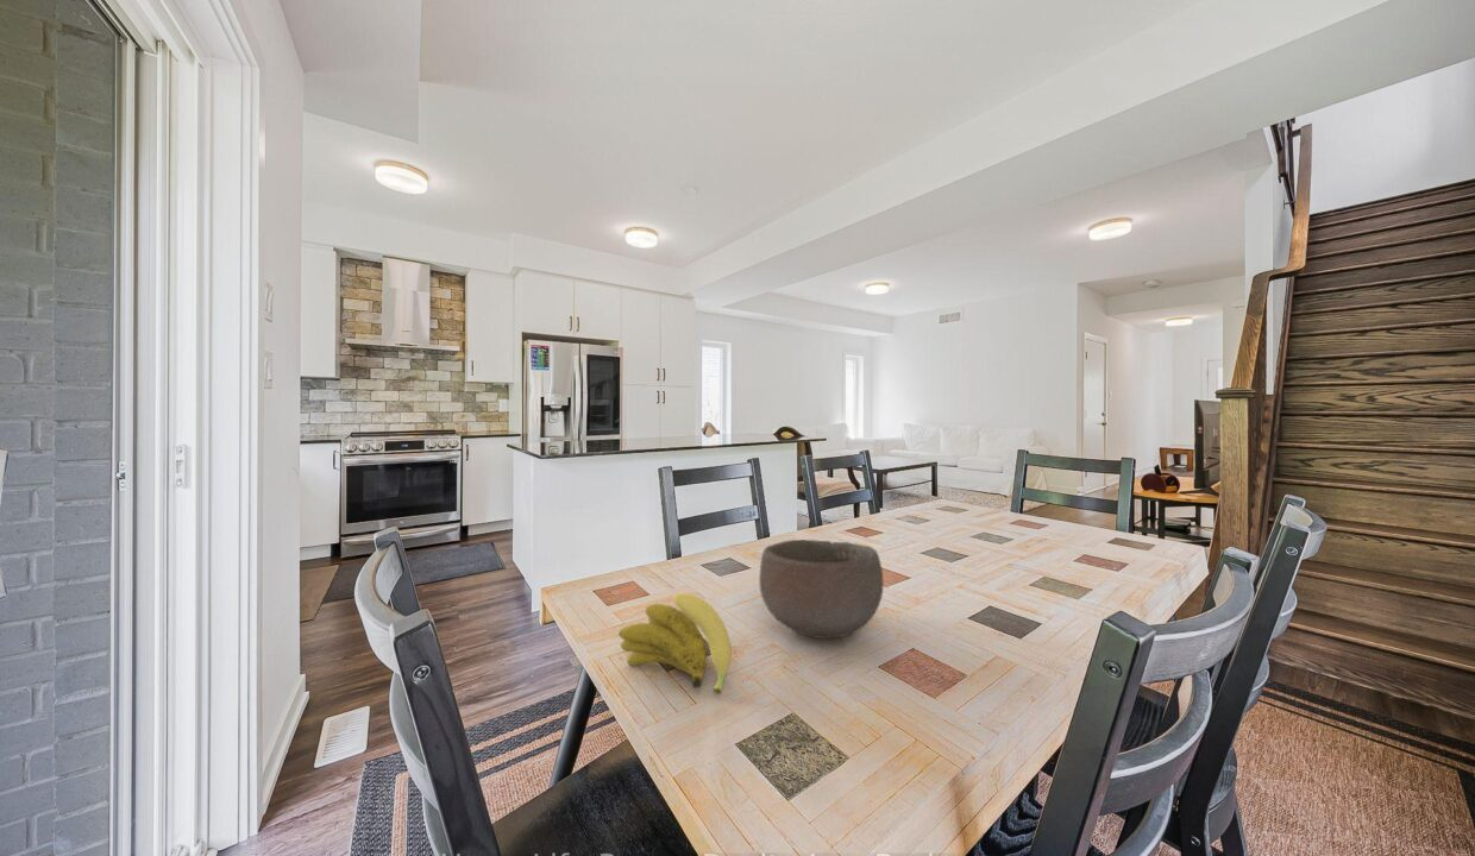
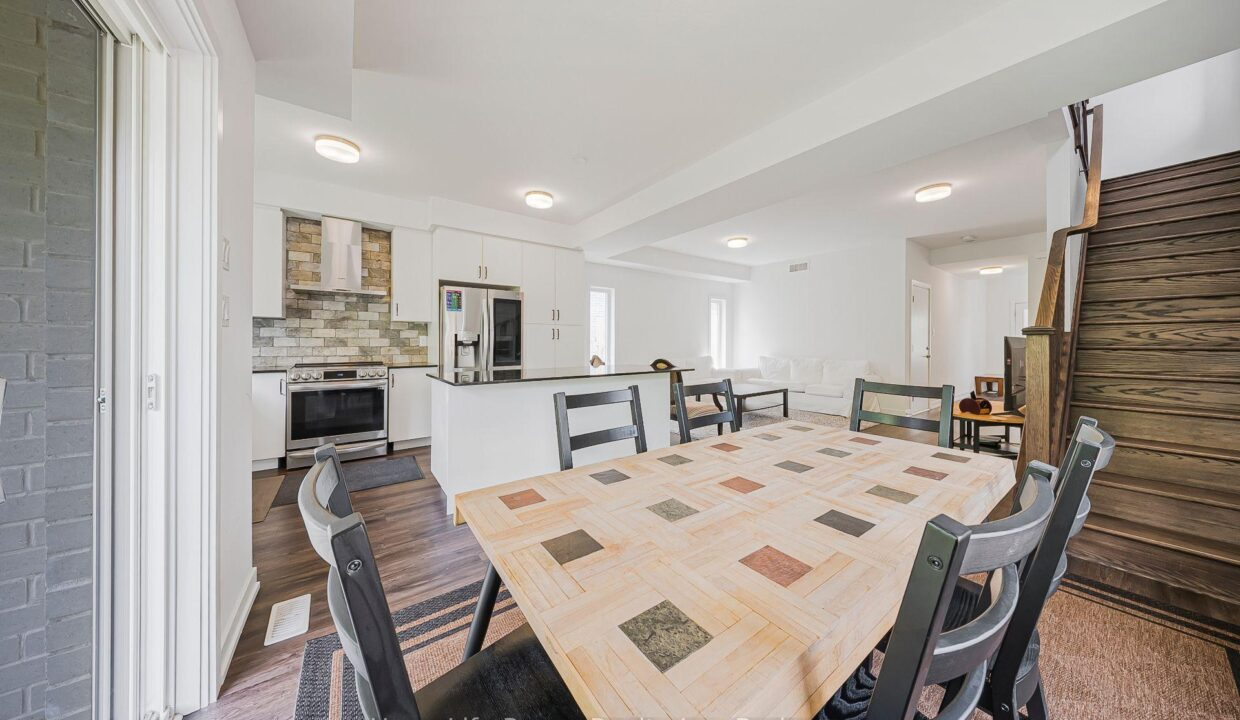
- banana (670, 629)
- bowl (820, 590)
